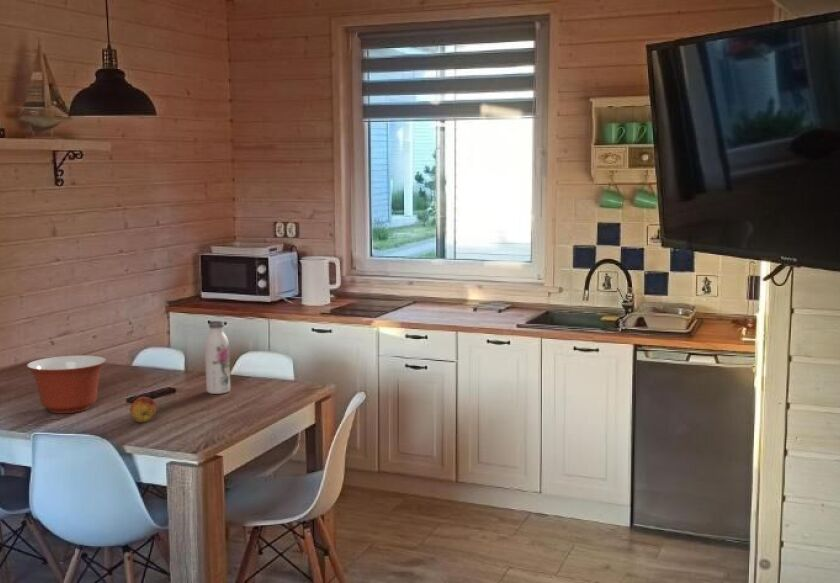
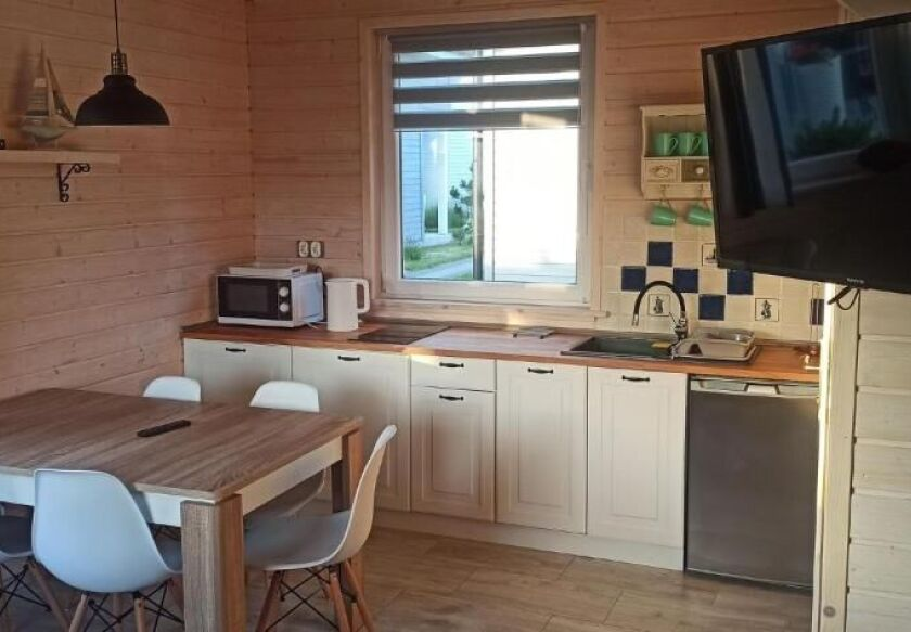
- mixing bowl (68, 385)
- fruit (142, 409)
- water bottle (217, 357)
